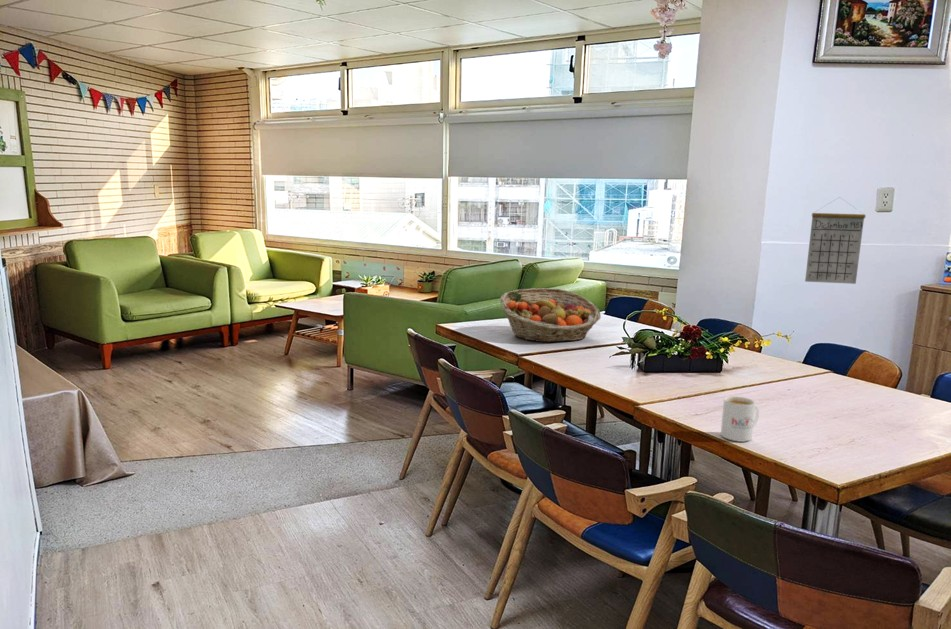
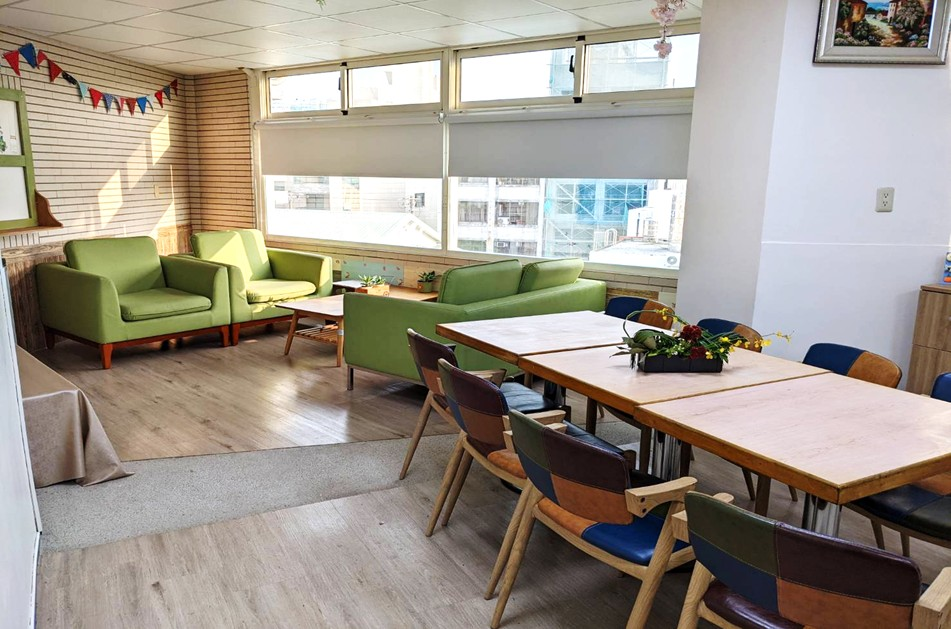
- mug (742, 418)
- calendar (835, 240)
- fruit basket (549, 314)
